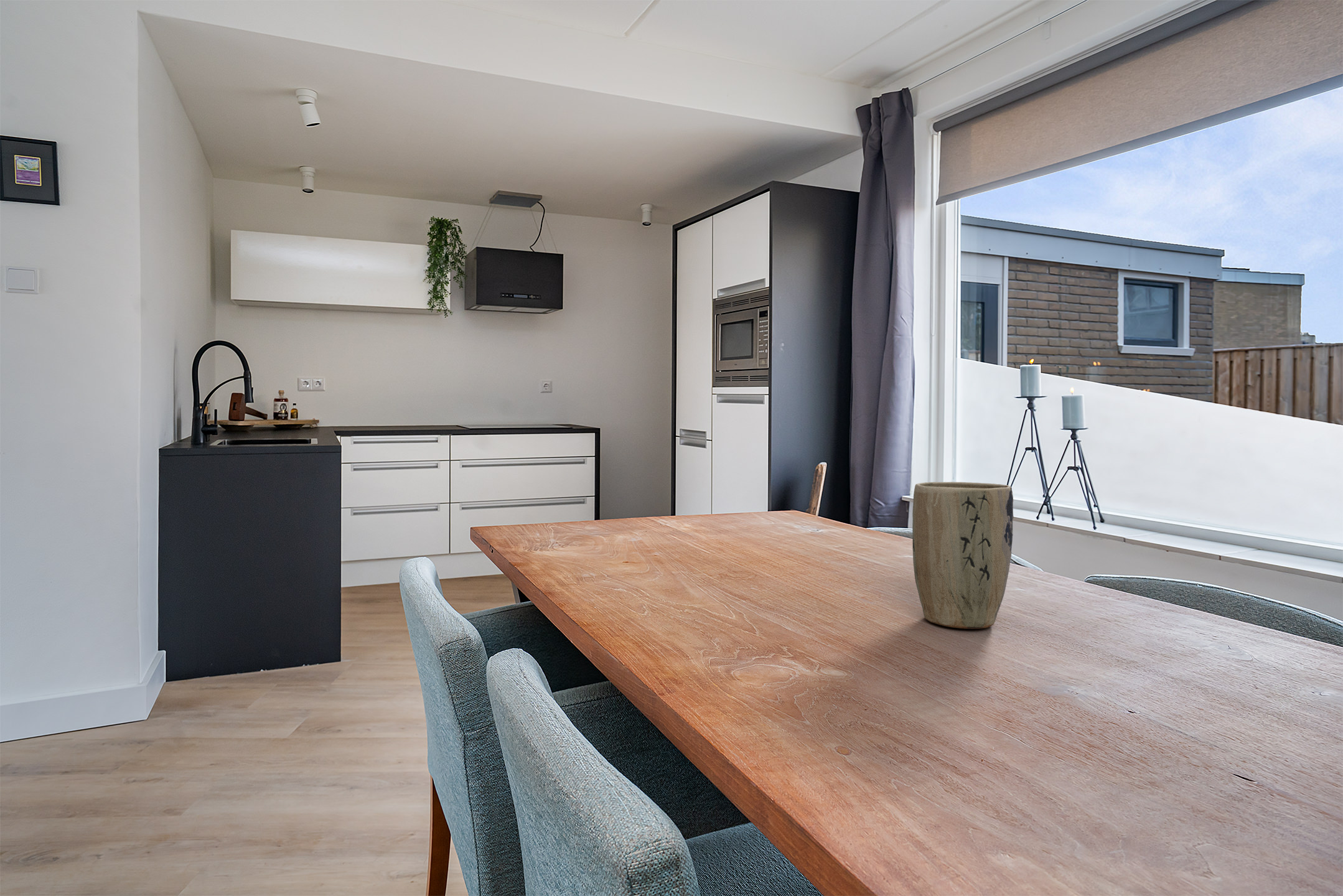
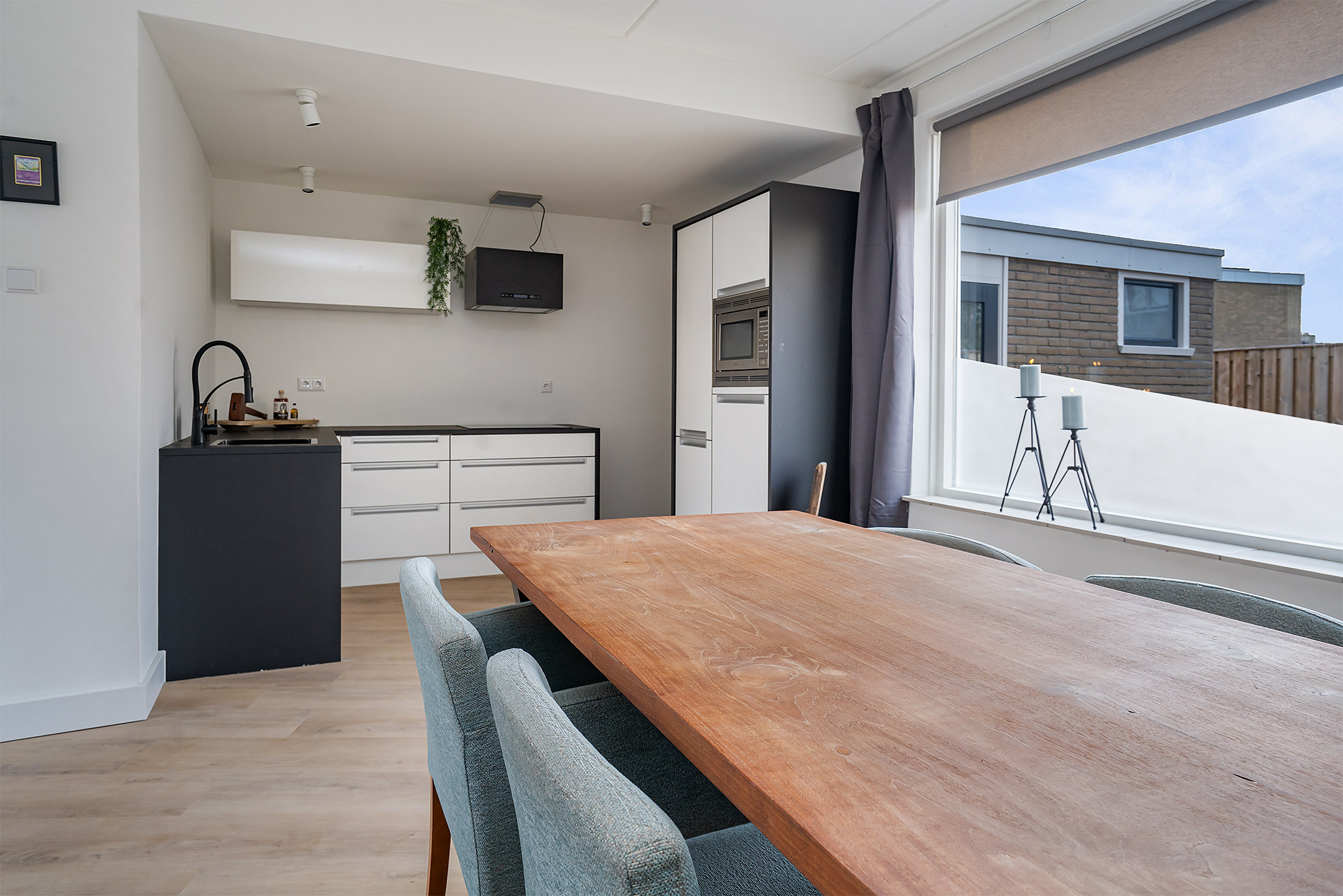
- plant pot (961, 553)
